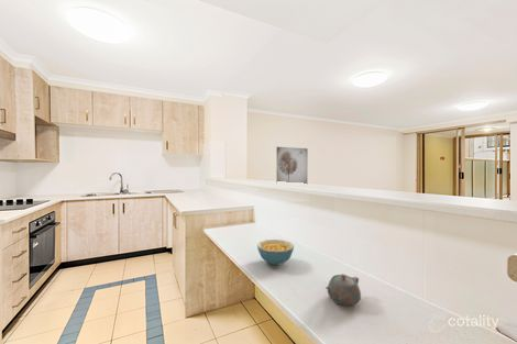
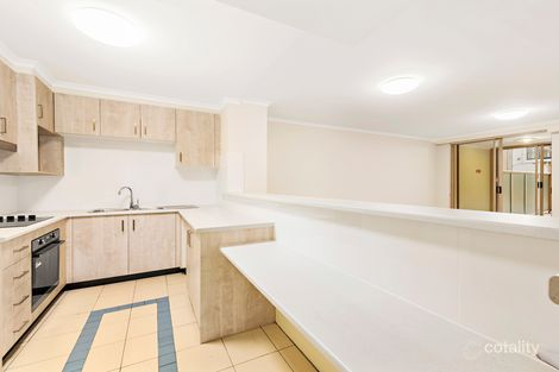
- teapot (342, 287)
- cereal bowl (275, 254)
- wall art (293, 166)
